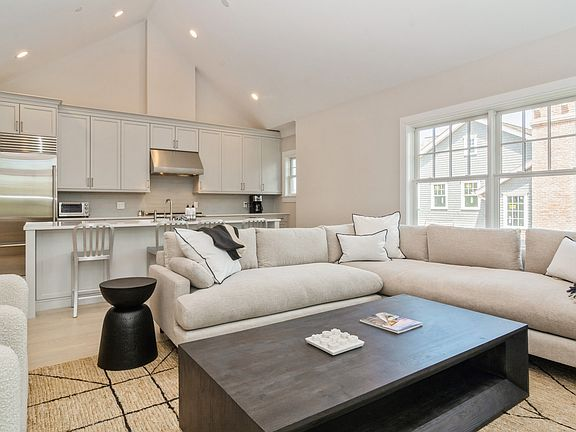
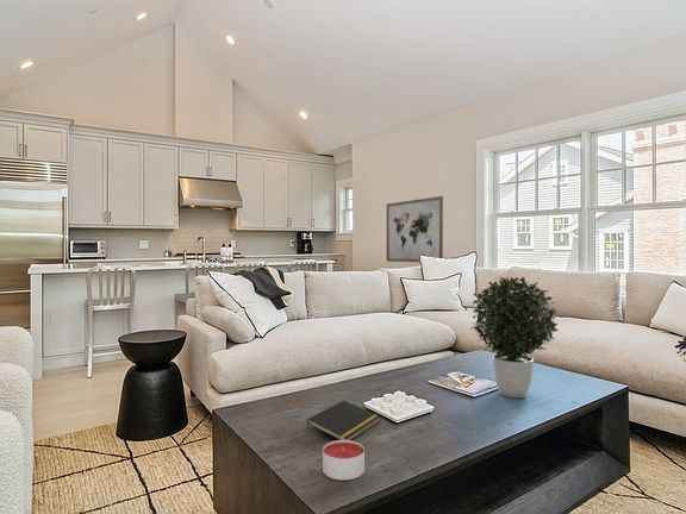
+ candle (343, 458)
+ wall art (412, 231)
+ notepad (344, 419)
+ potted plant (511, 334)
